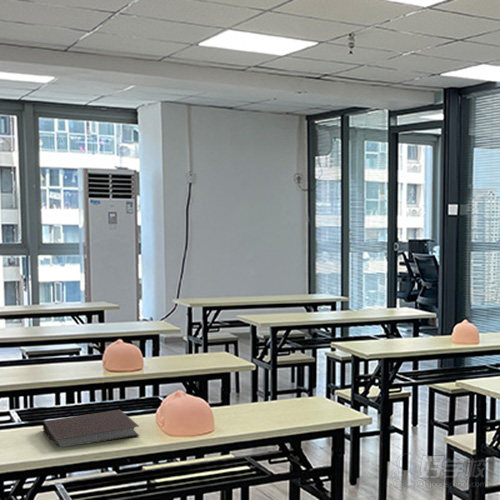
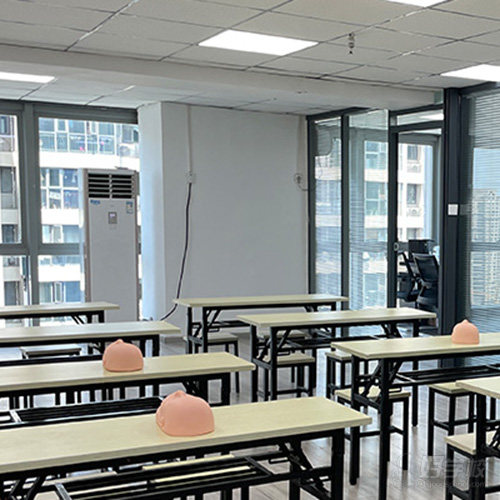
- notebook (90, 427)
